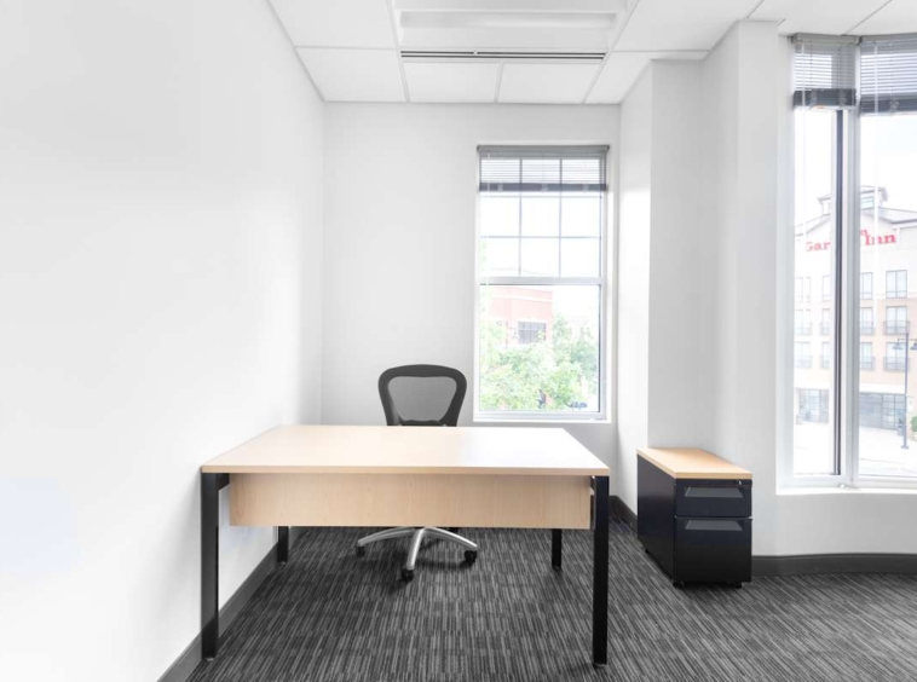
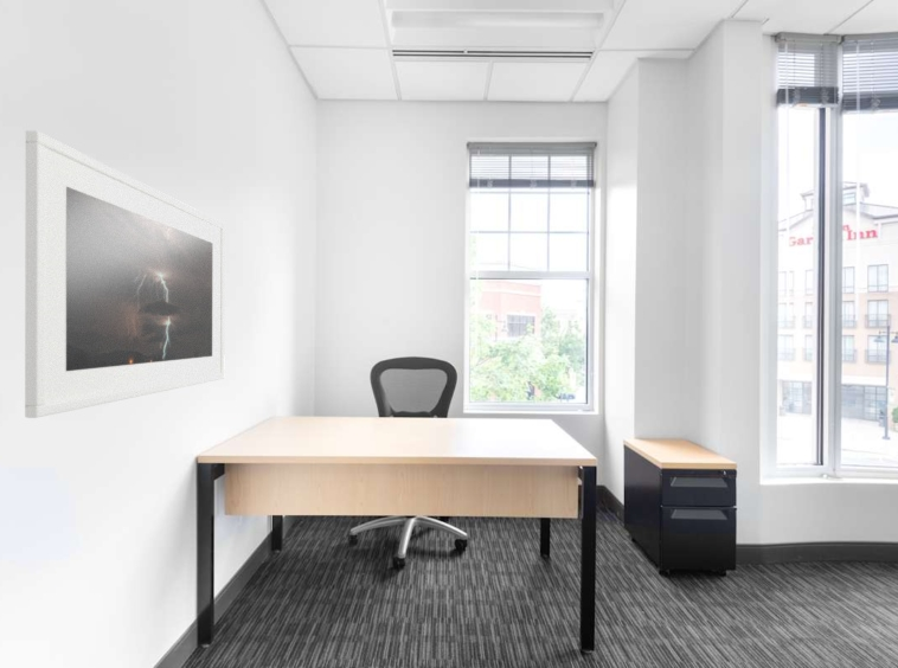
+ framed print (154, 291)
